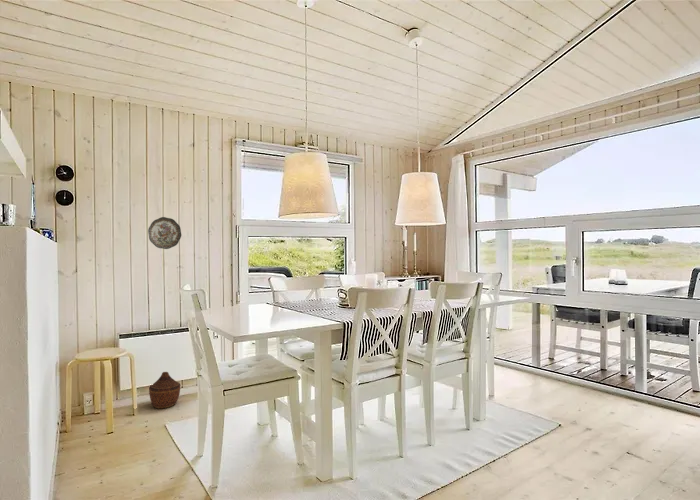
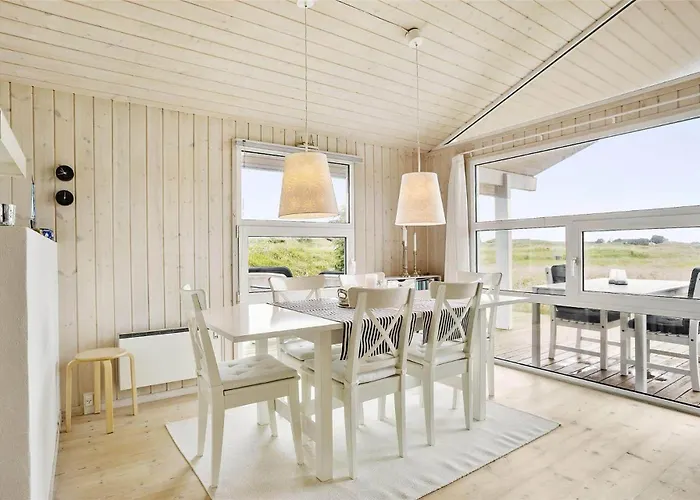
- decorative plate (164, 233)
- woven basket (164, 388)
